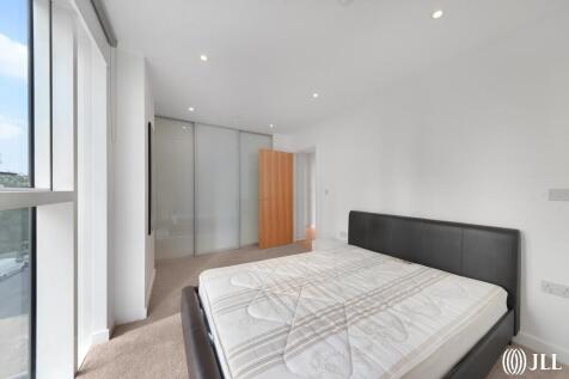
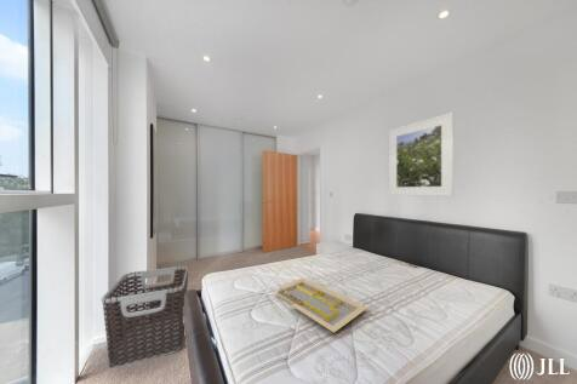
+ clothes hamper (152, 309)
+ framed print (417, 159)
+ serving tray (314, 300)
